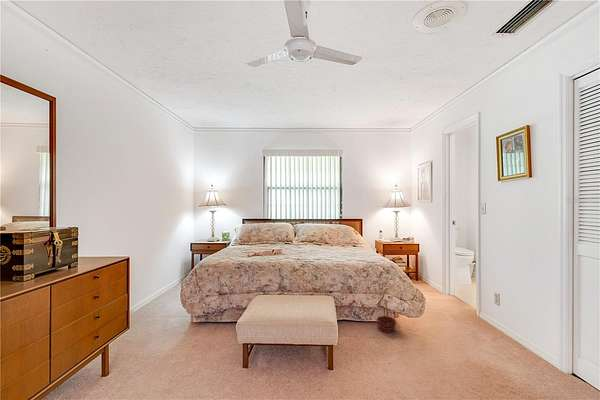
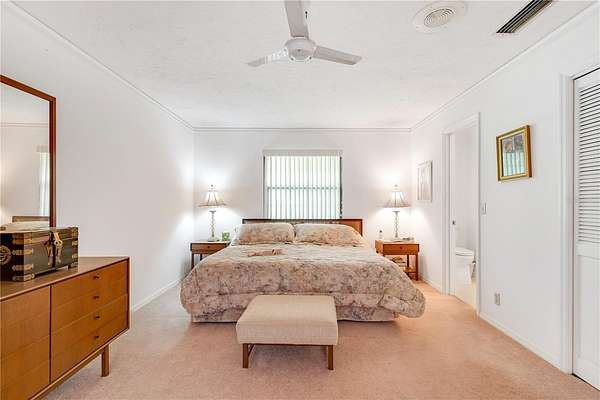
- basket (385, 316)
